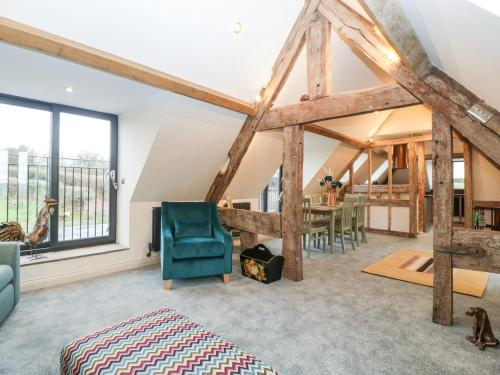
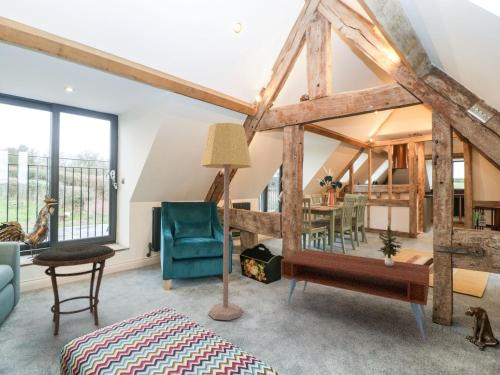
+ side table (76, 275)
+ coffee table (352, 287)
+ potted plant (389, 245)
+ lamp (226, 219)
